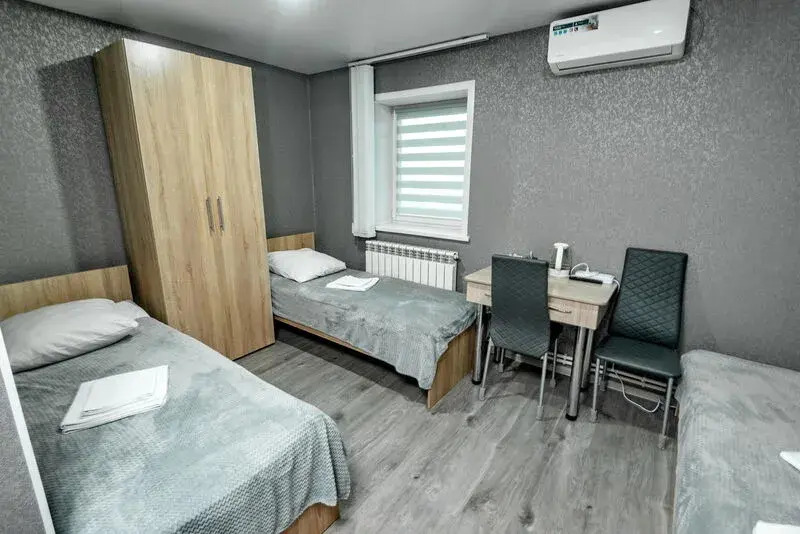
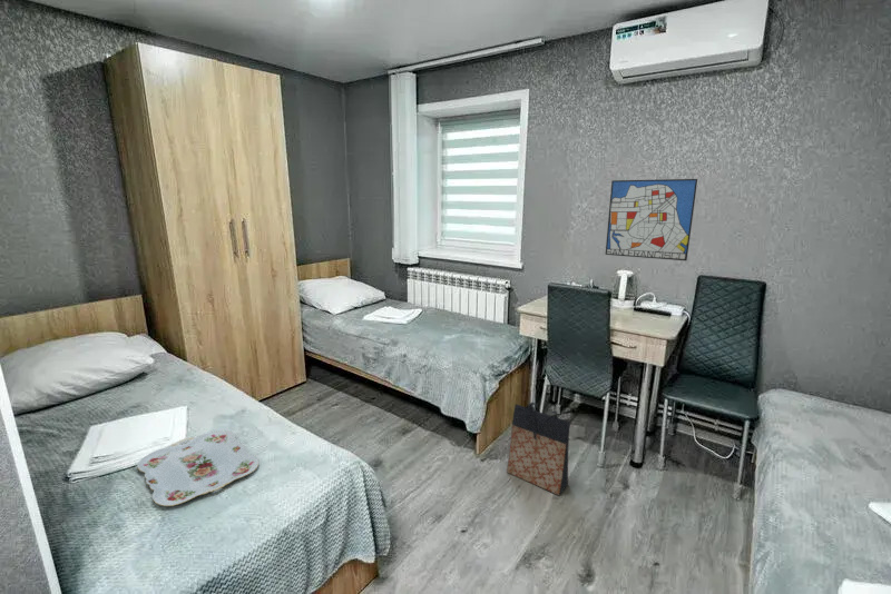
+ wall art (648, 219)
+ serving tray (198, 464)
+ bag (539, 443)
